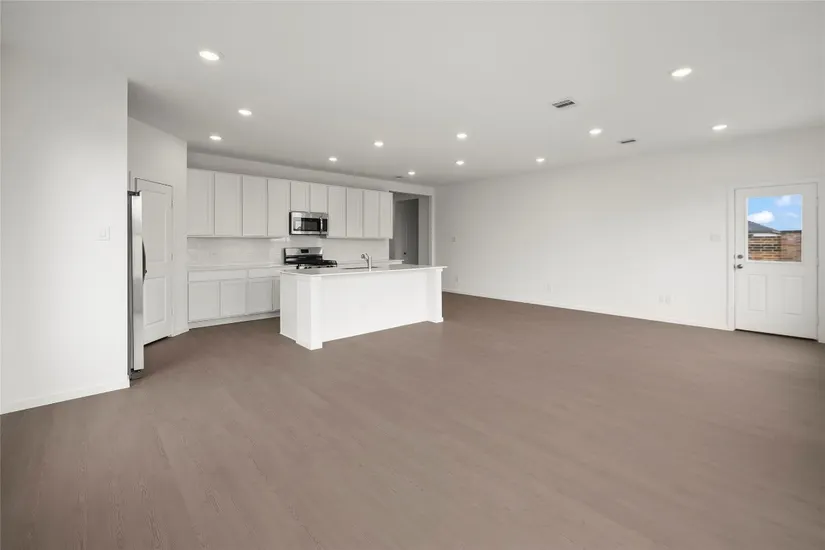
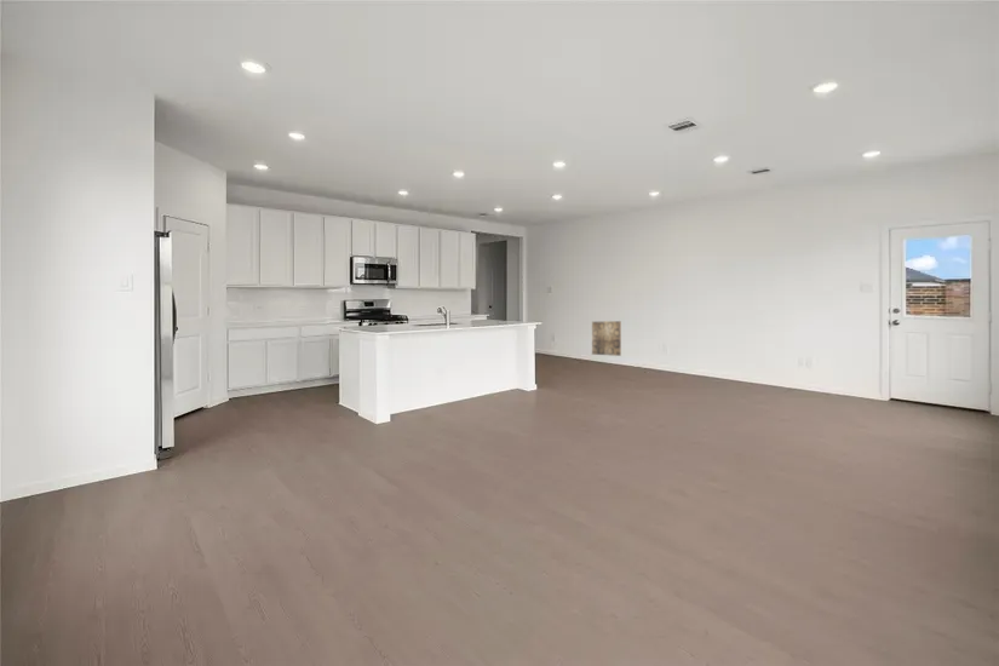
+ wall art (605, 338)
